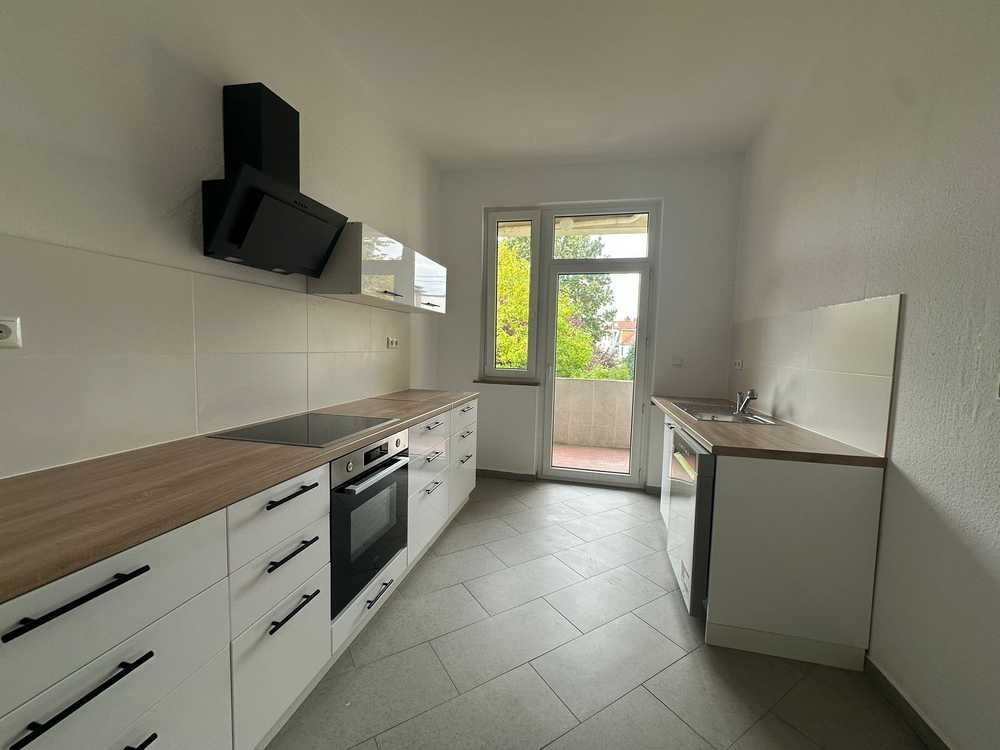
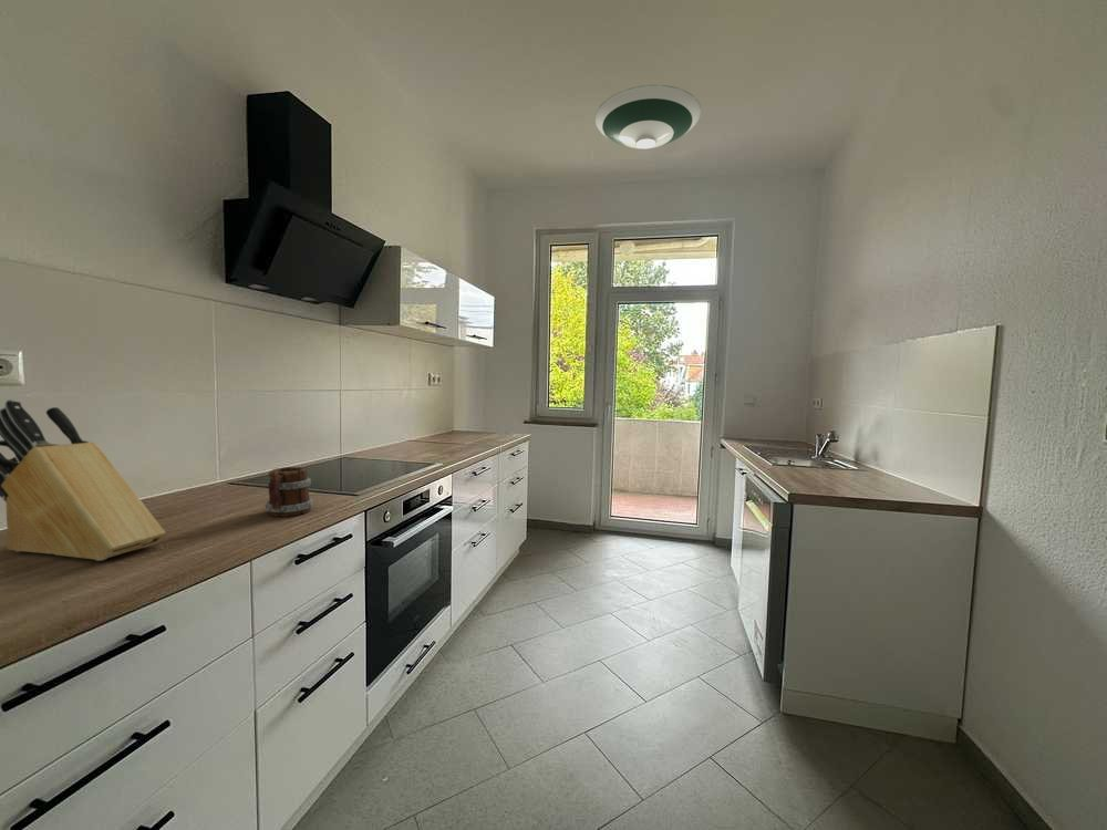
+ mug (287, 489)
+ knife block (70, 475)
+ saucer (645, 131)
